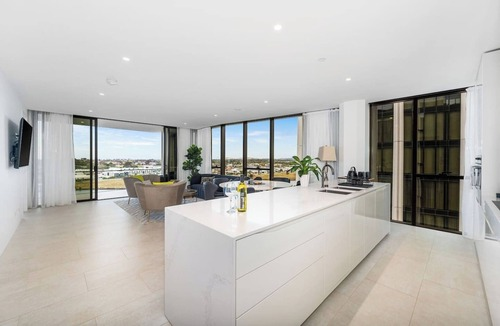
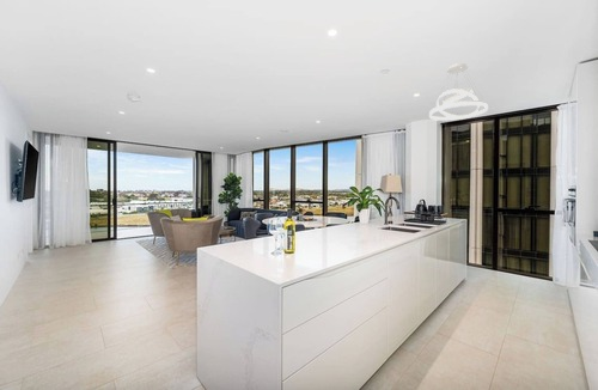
+ pendant light (457, 91)
